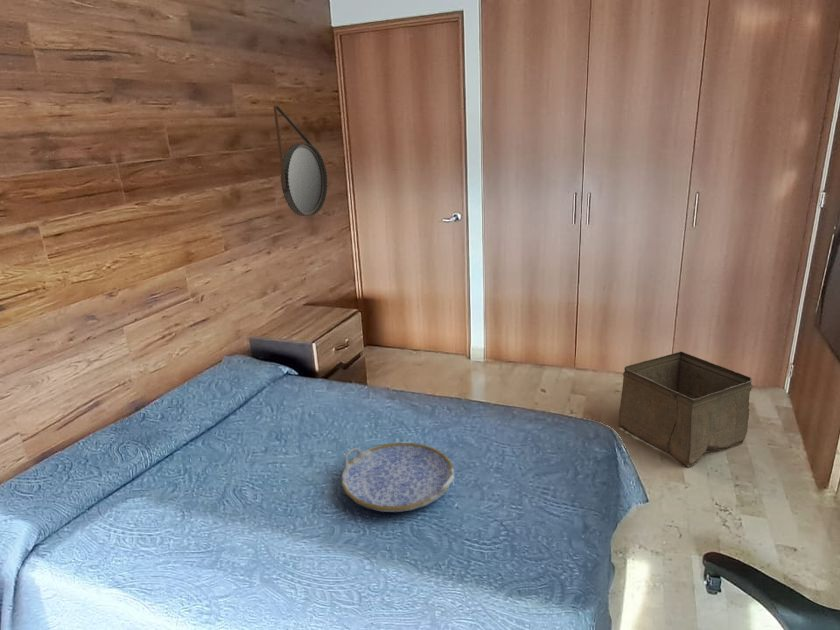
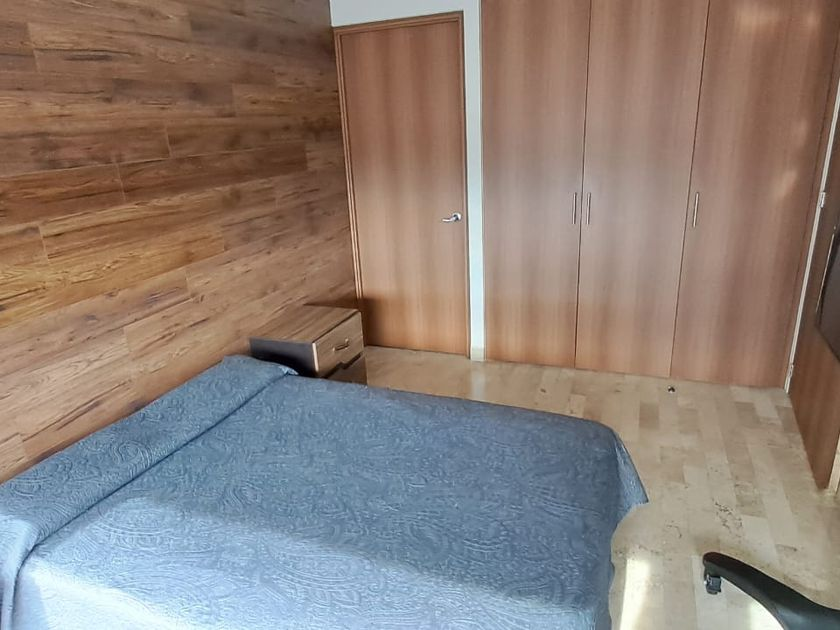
- storage bin (683, 404)
- serving tray (397, 474)
- home mirror (302, 162)
